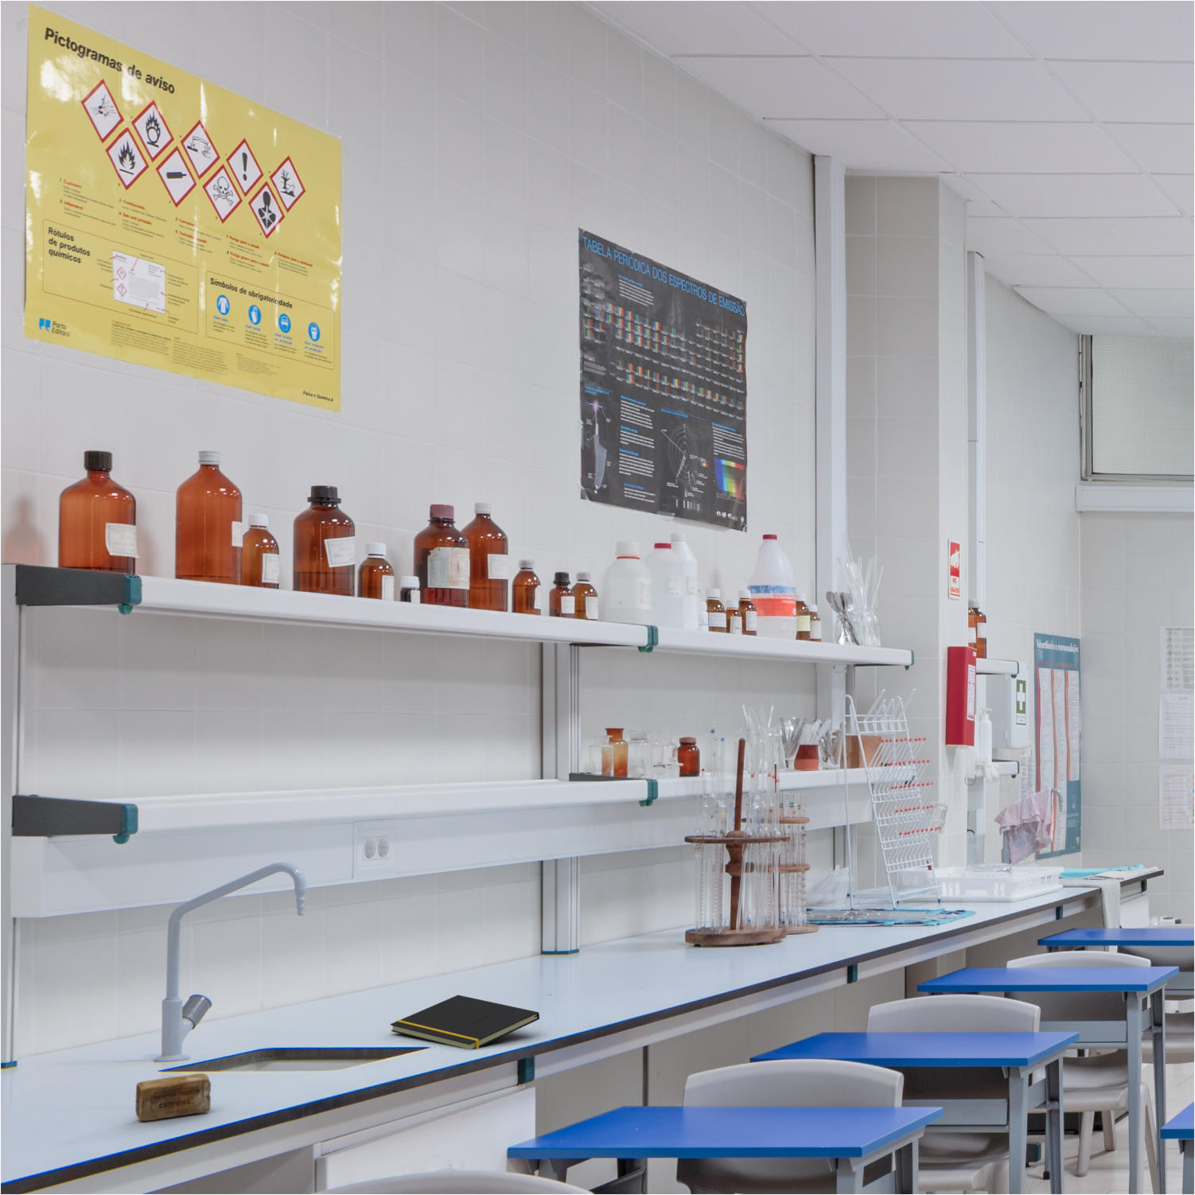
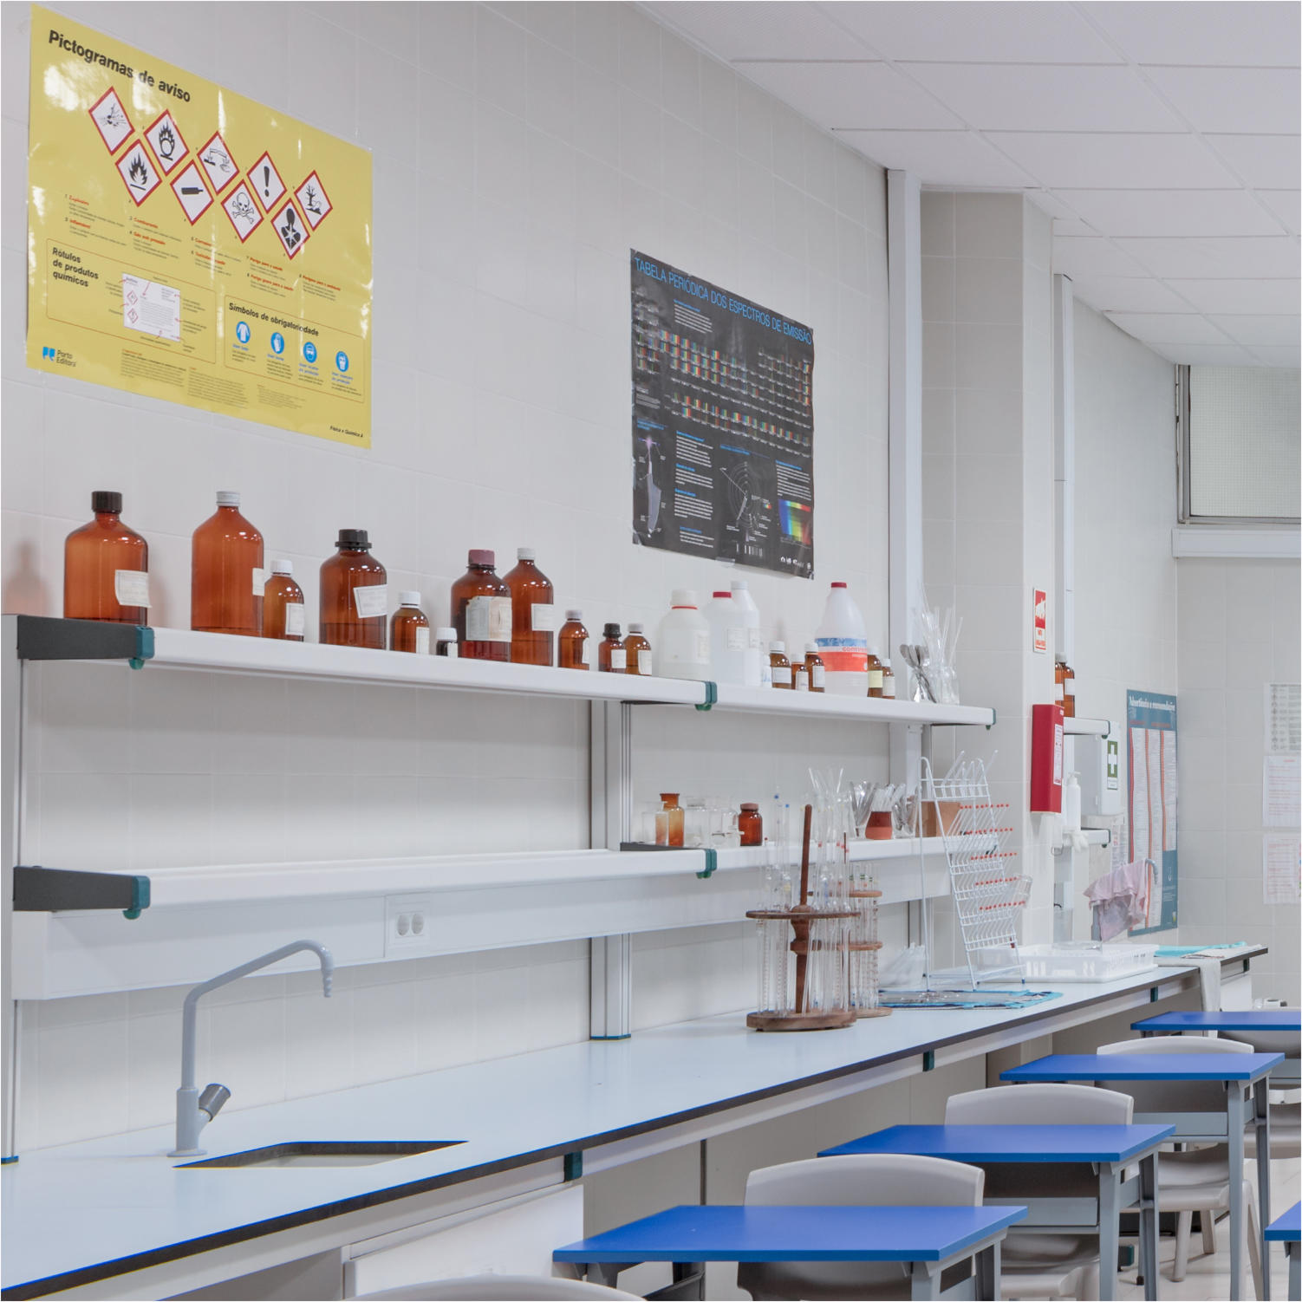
- notepad (464, 1022)
- soap bar (173, 1097)
